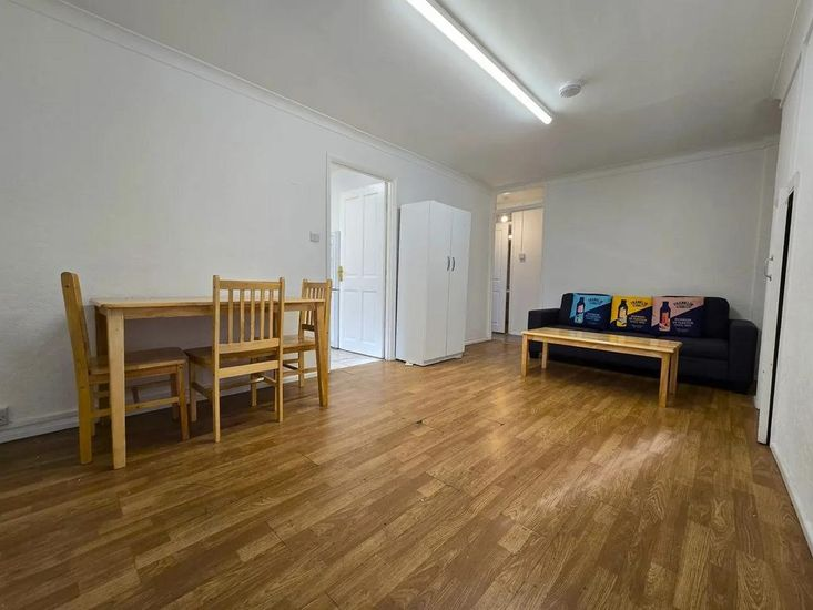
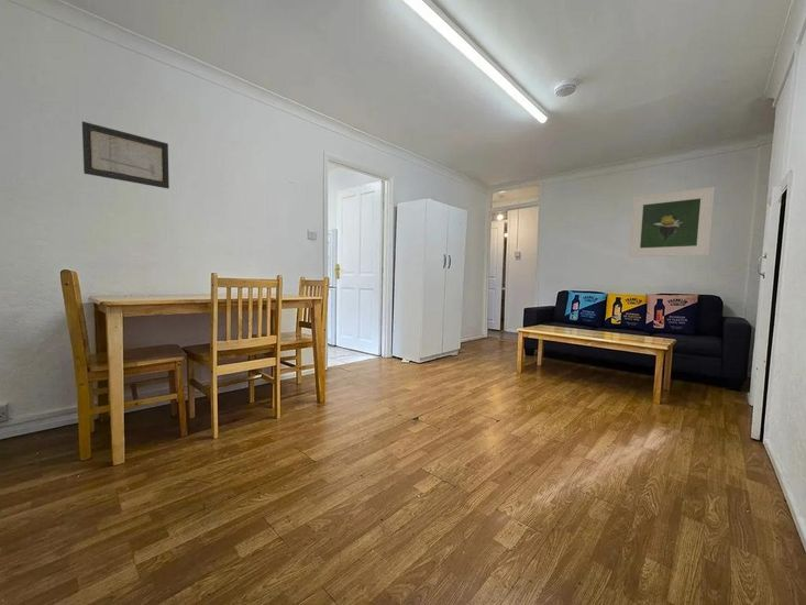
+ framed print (669, 224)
+ wall art (129, 157)
